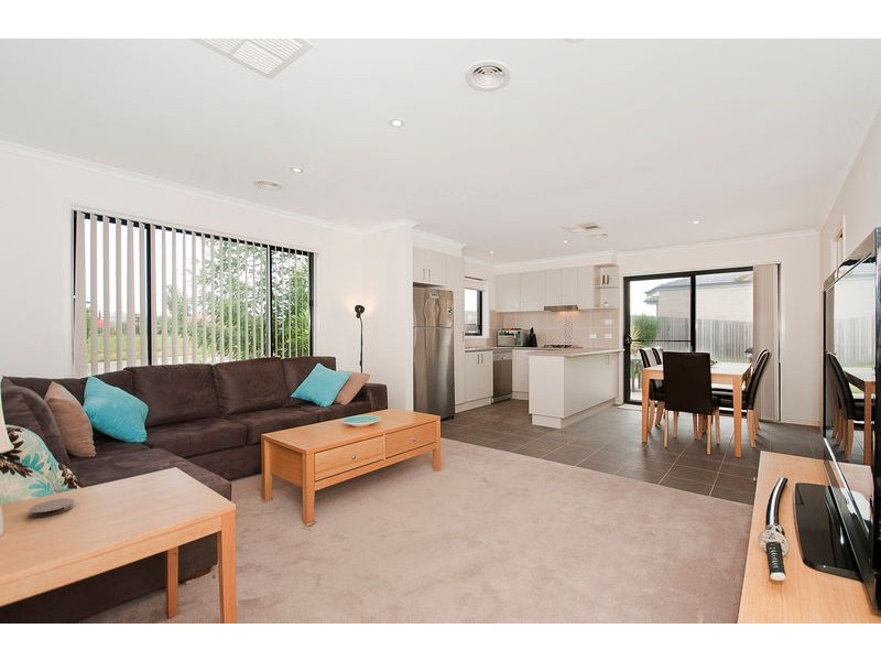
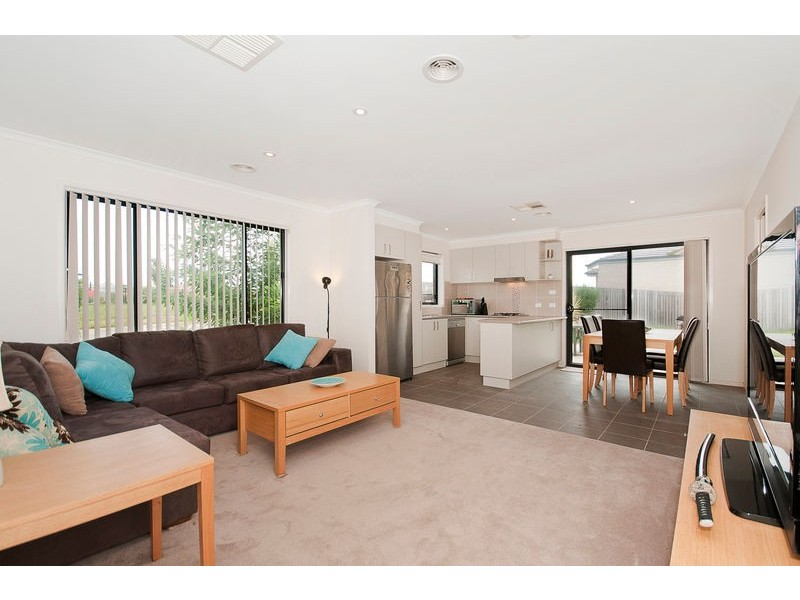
- coaster (52, 507)
